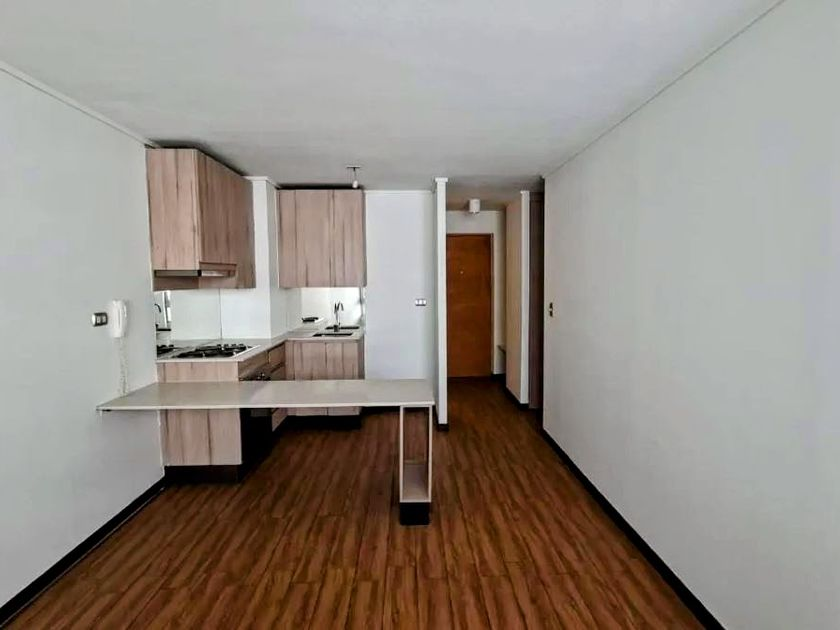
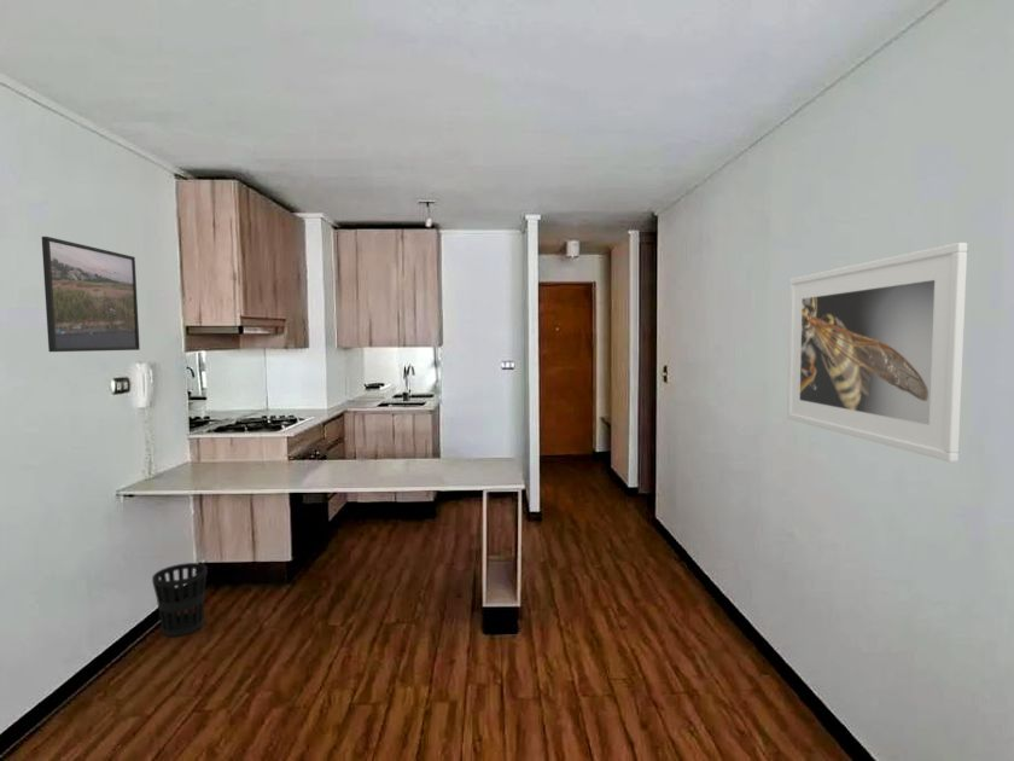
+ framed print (856, 350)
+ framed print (95, 300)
+ wastebasket (181, 599)
